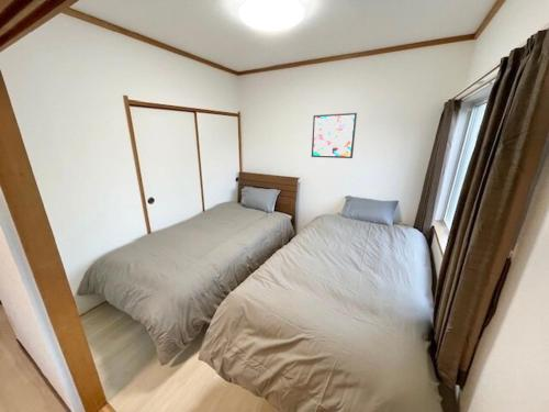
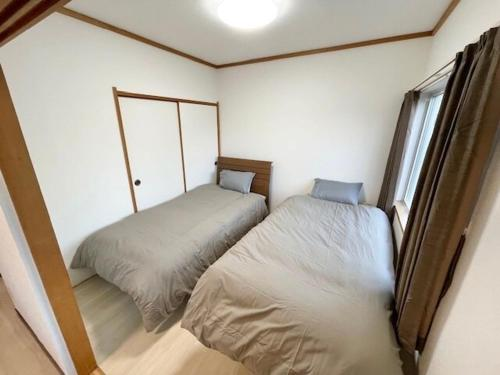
- wall art (332, 136)
